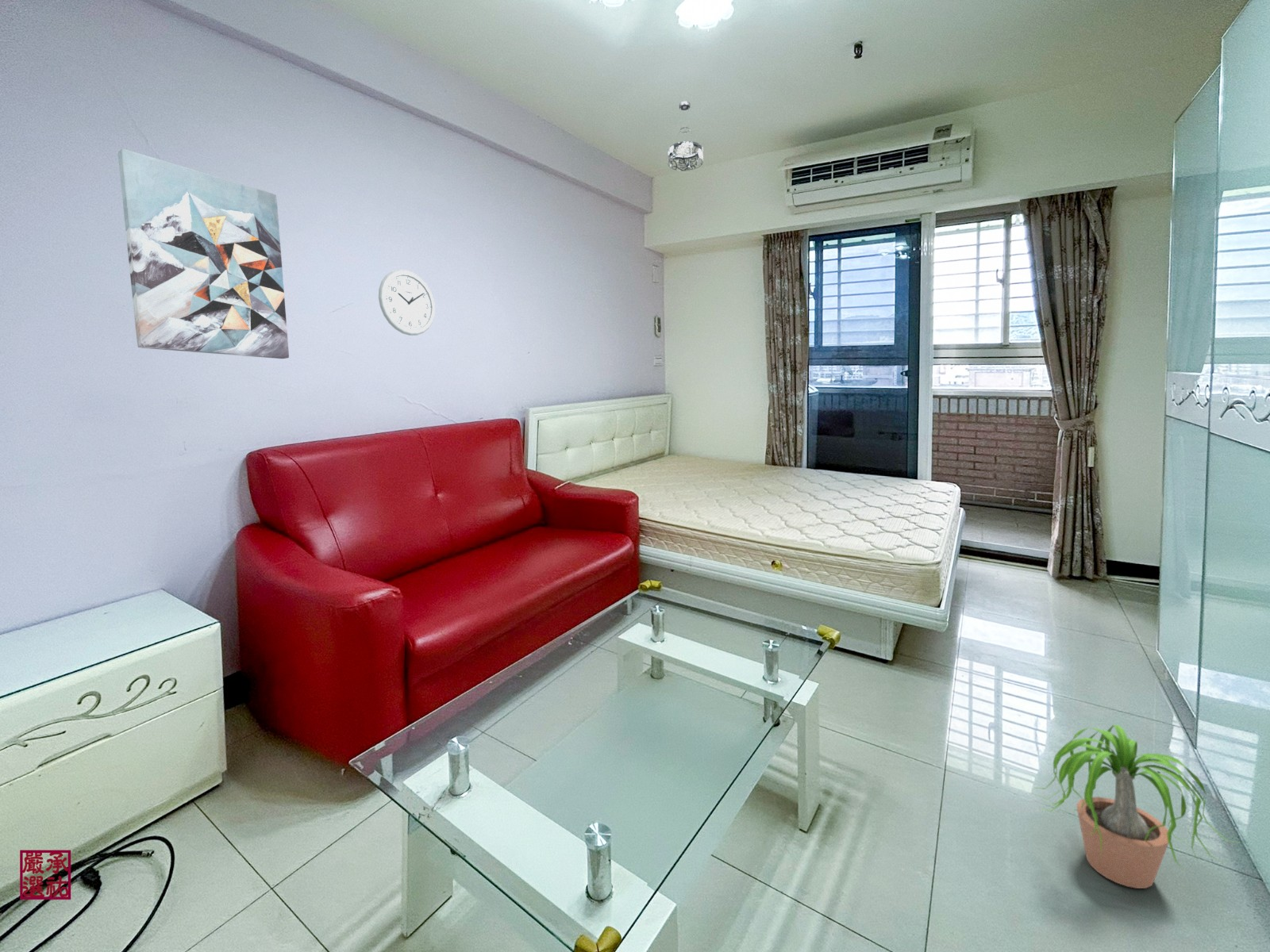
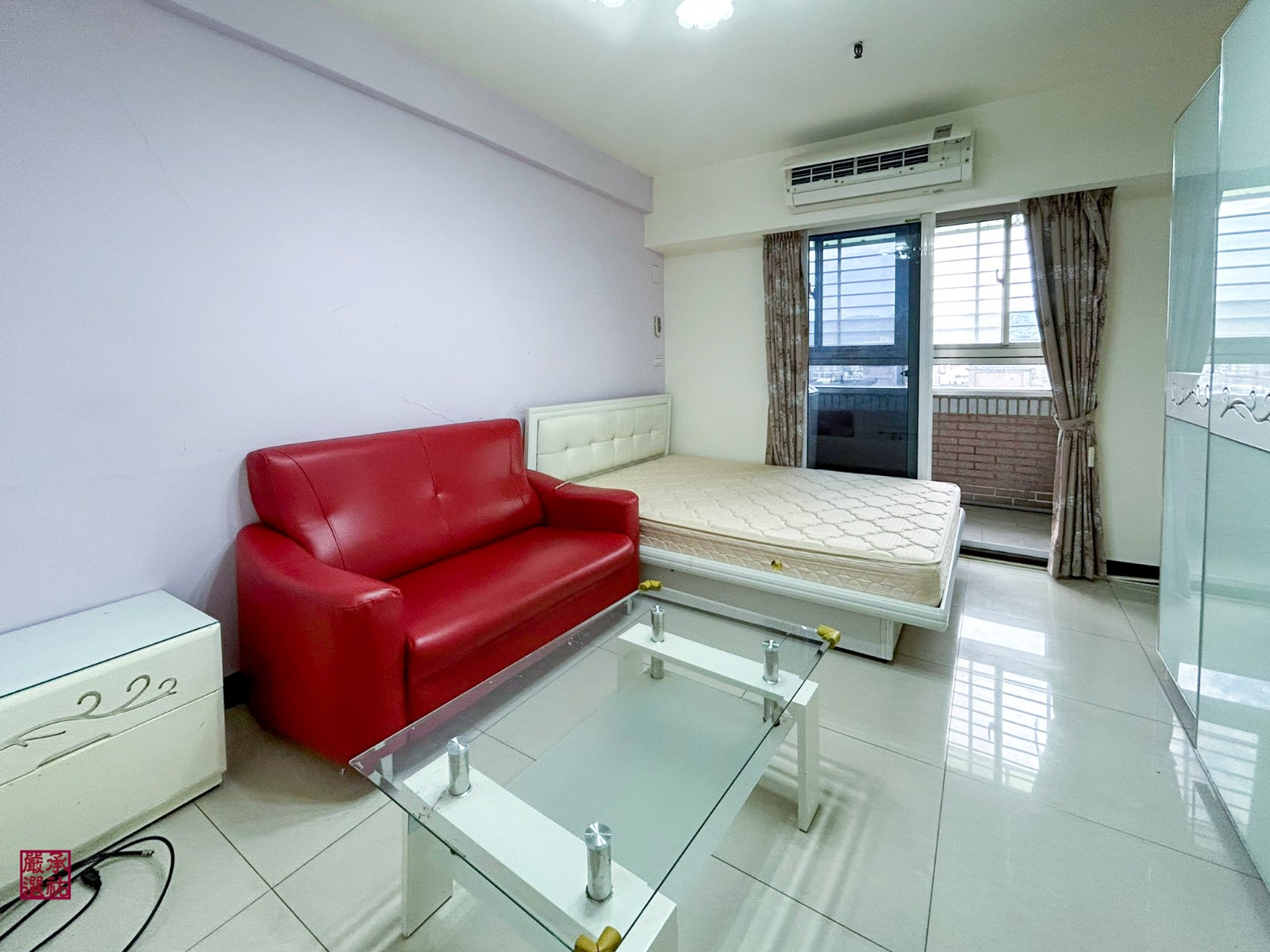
- wall clock (409, 302)
- wall art (212, 265)
- pendant light (685, 132)
- potted plant (1103, 799)
